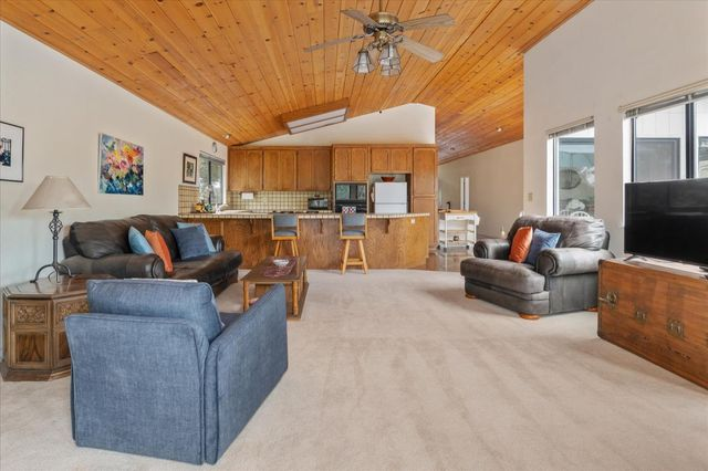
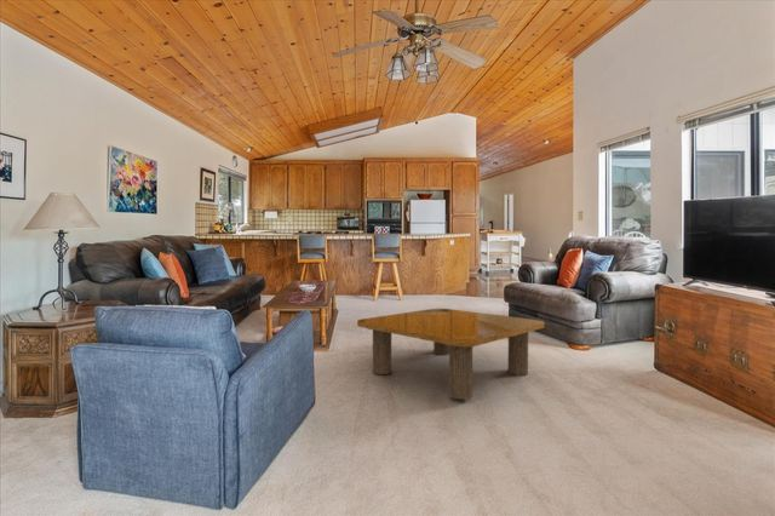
+ coffee table (449, 346)
